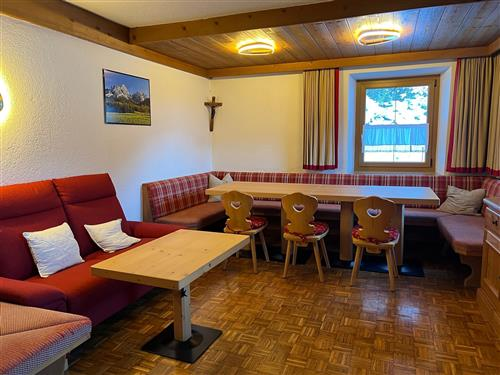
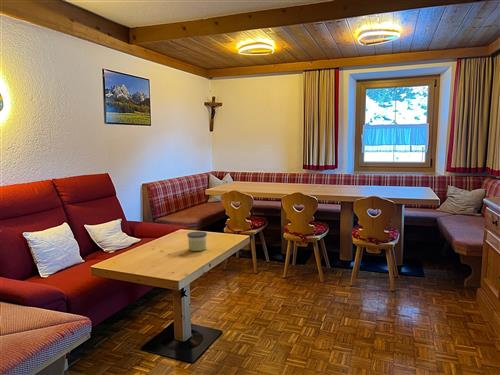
+ candle (197, 241)
